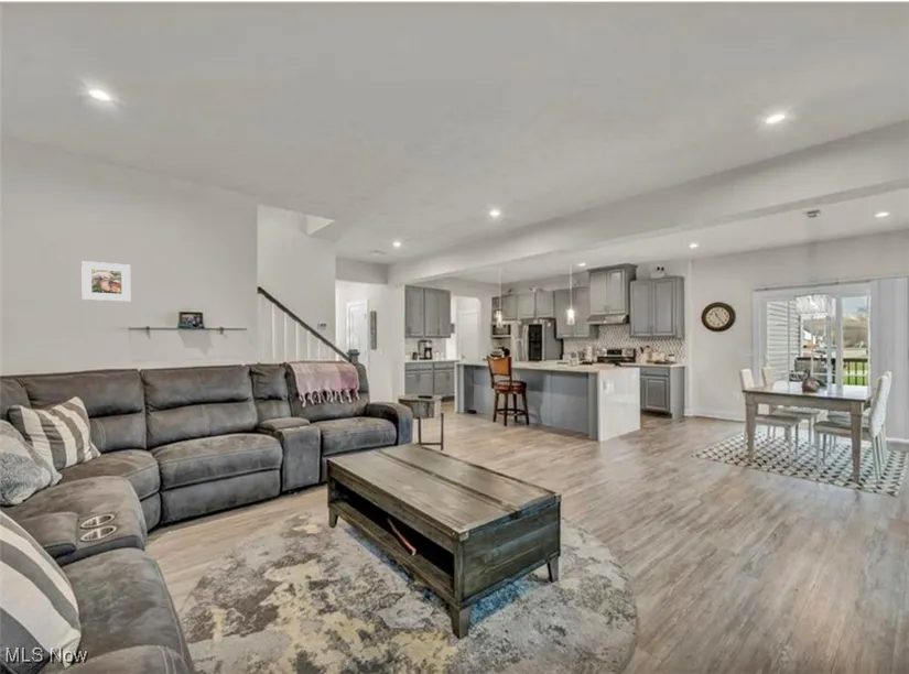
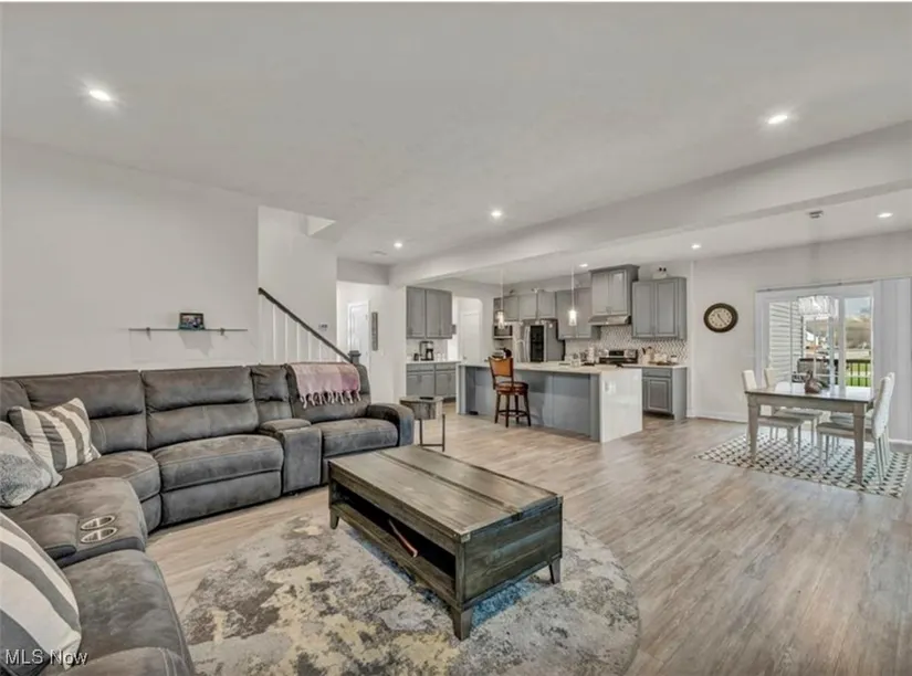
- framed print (107, 281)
